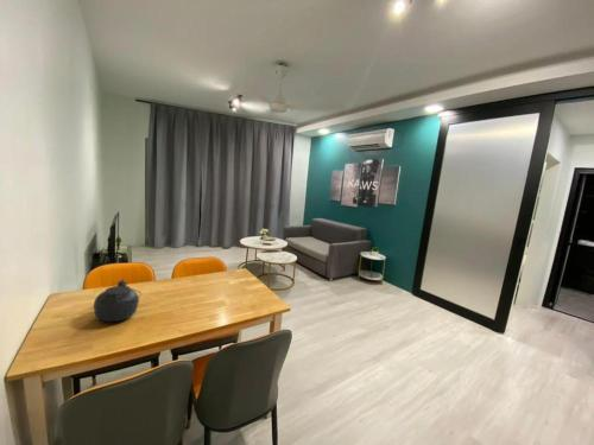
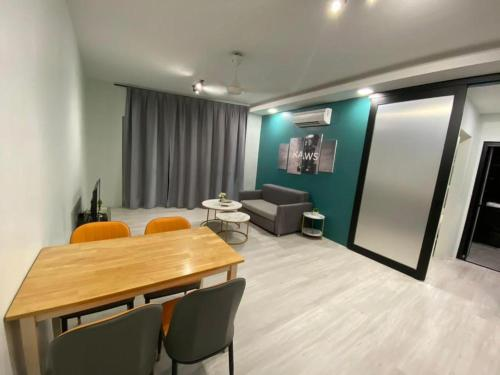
- teapot (118, 300)
